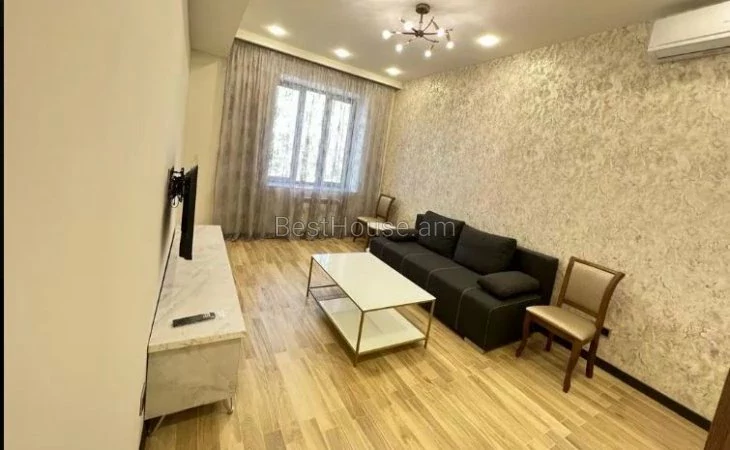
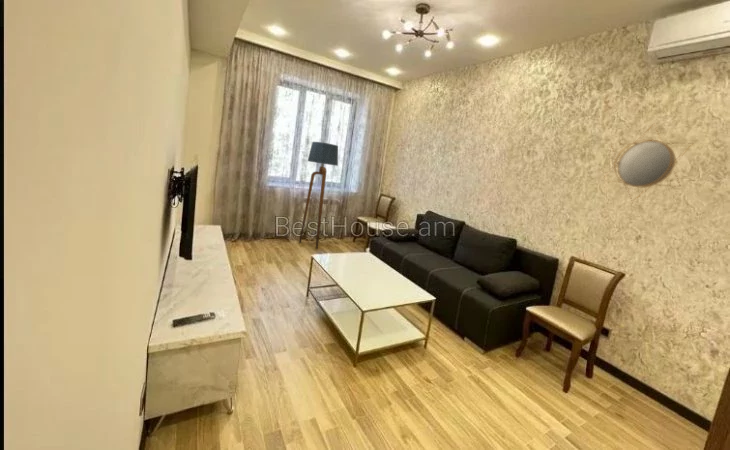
+ floor lamp (320, 195)
+ home mirror (643, 163)
